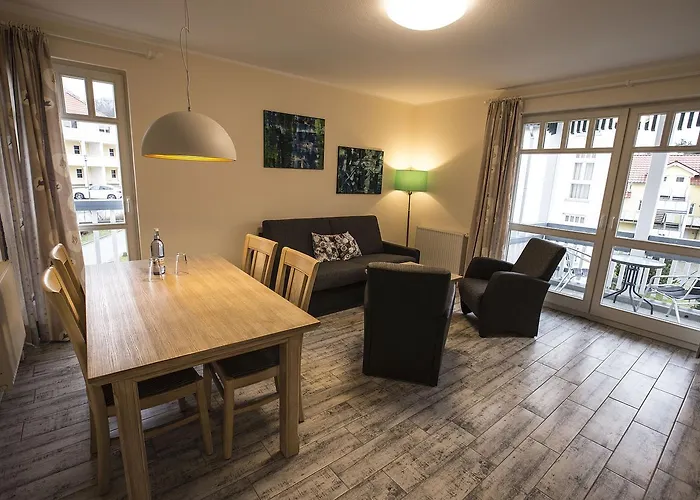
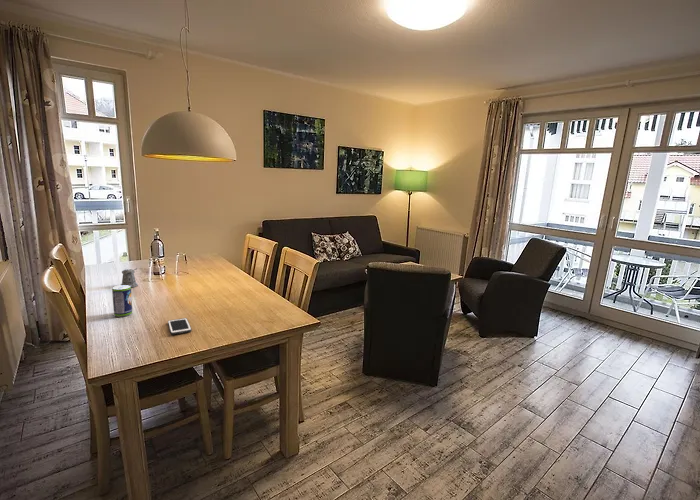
+ cell phone (179, 325)
+ pepper shaker (129, 276)
+ beverage can (122, 300)
